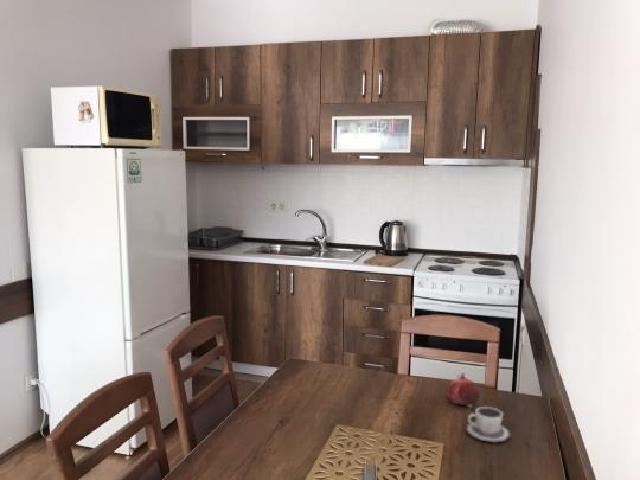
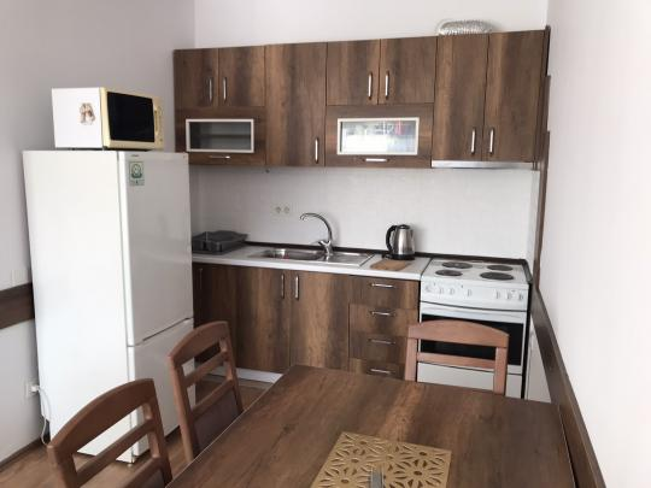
- cup (488, 422)
- fruit (463, 389)
